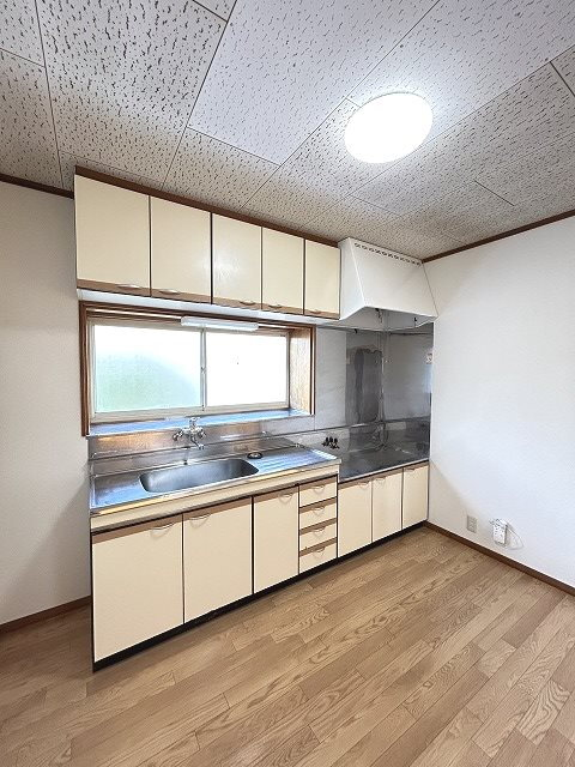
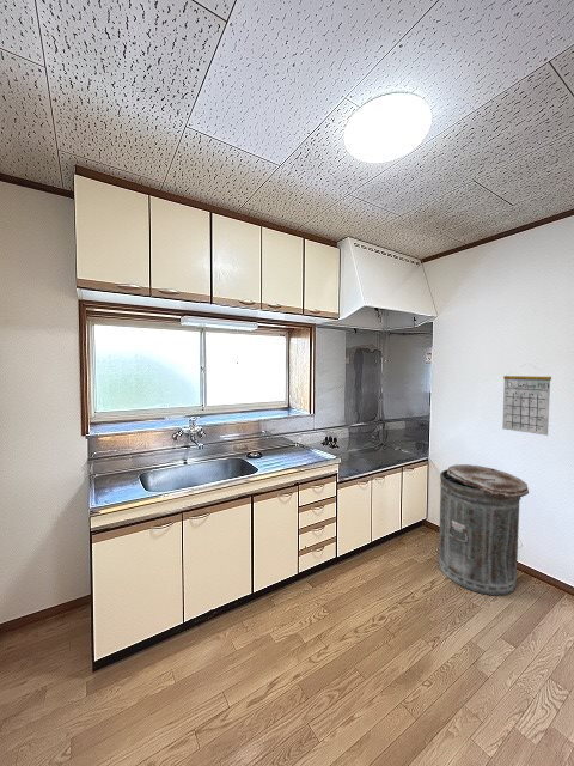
+ calendar (525, 397)
+ trash can lid (480, 523)
